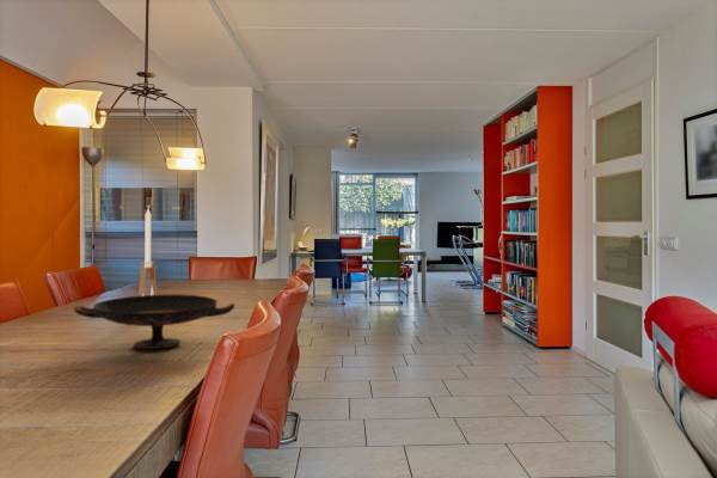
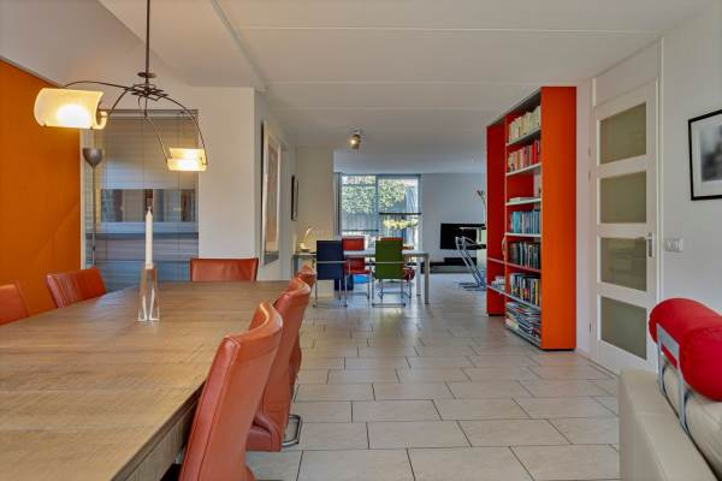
- decorative bowl (157, 323)
